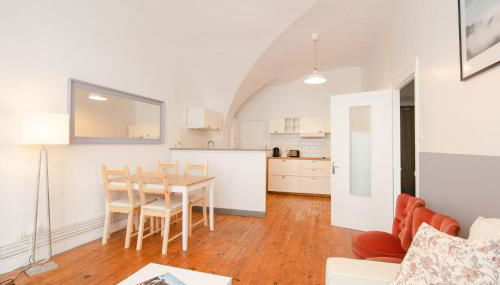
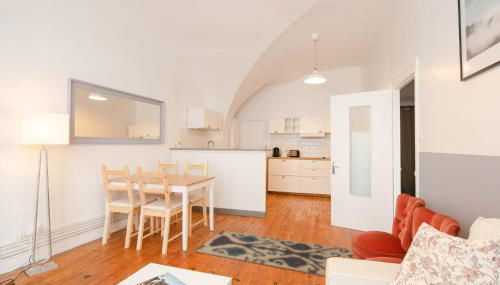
+ rug (302, 254)
